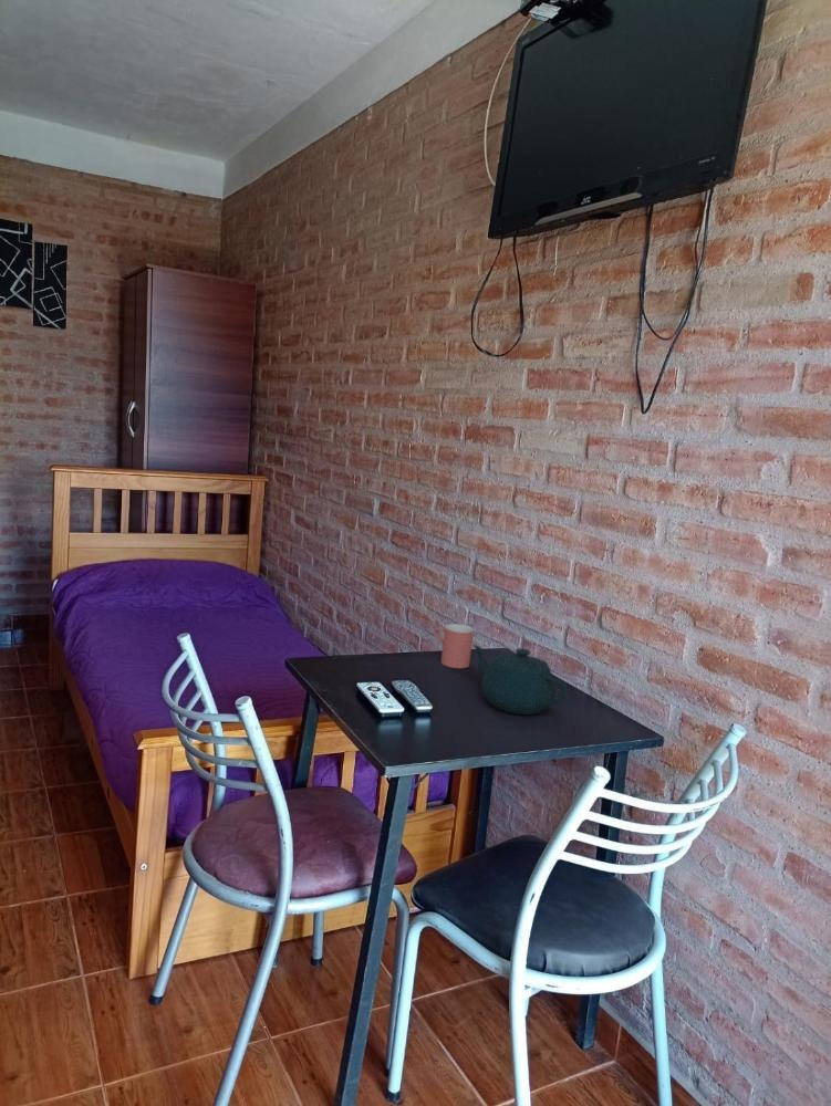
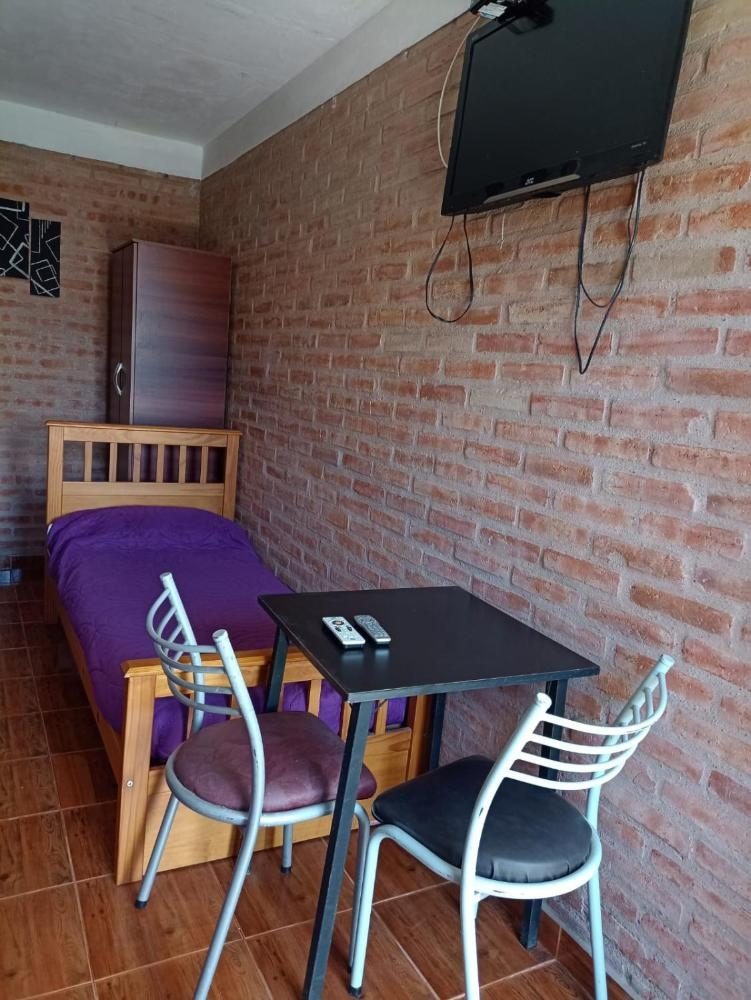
- cup (451, 644)
- teapot (516, 677)
